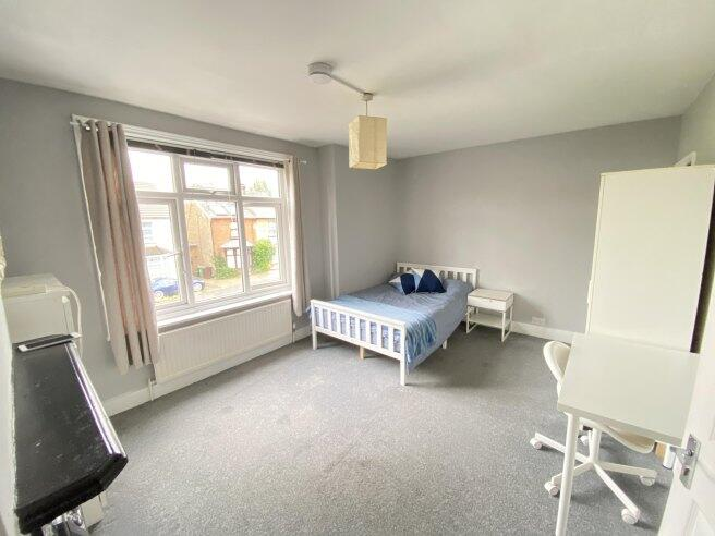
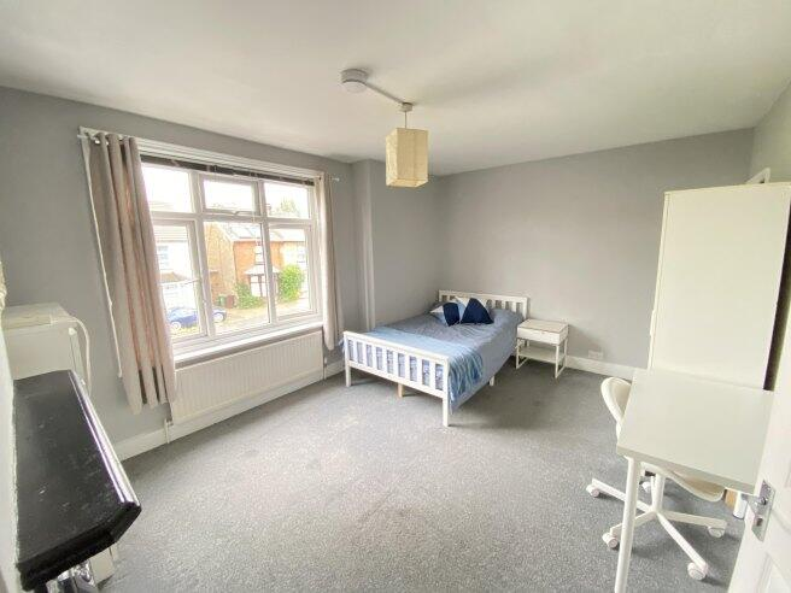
- cell phone (51, 341)
